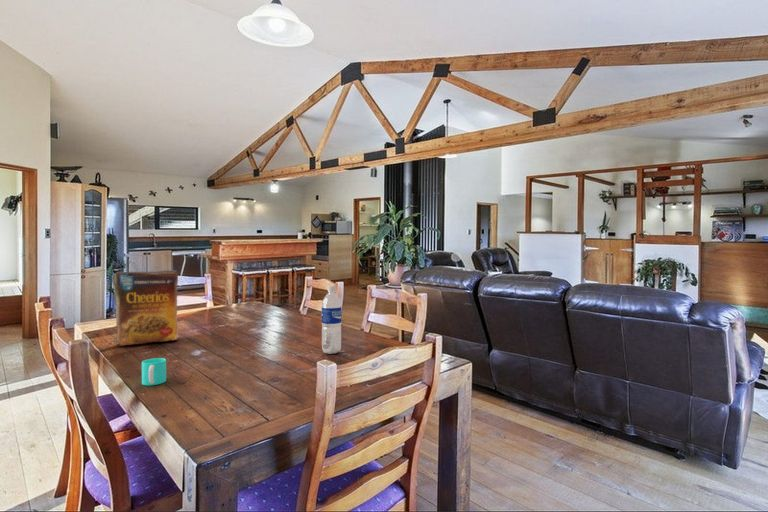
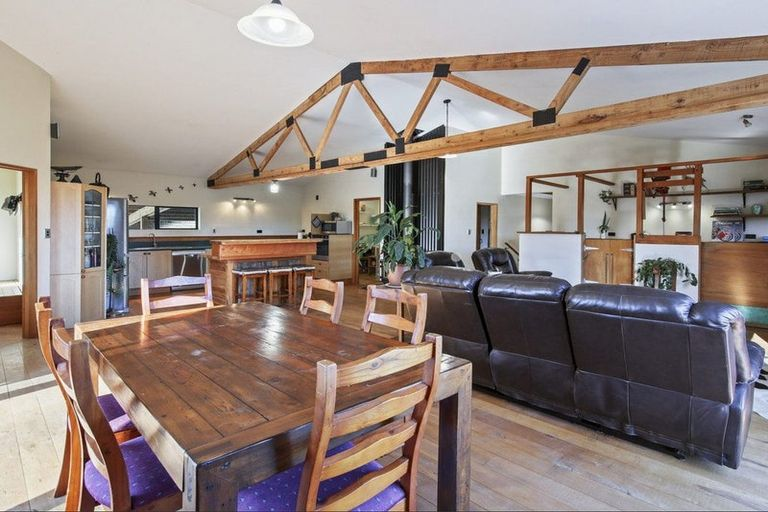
- cereal box (147, 305)
- cup (153, 372)
- water bottle (331, 319)
